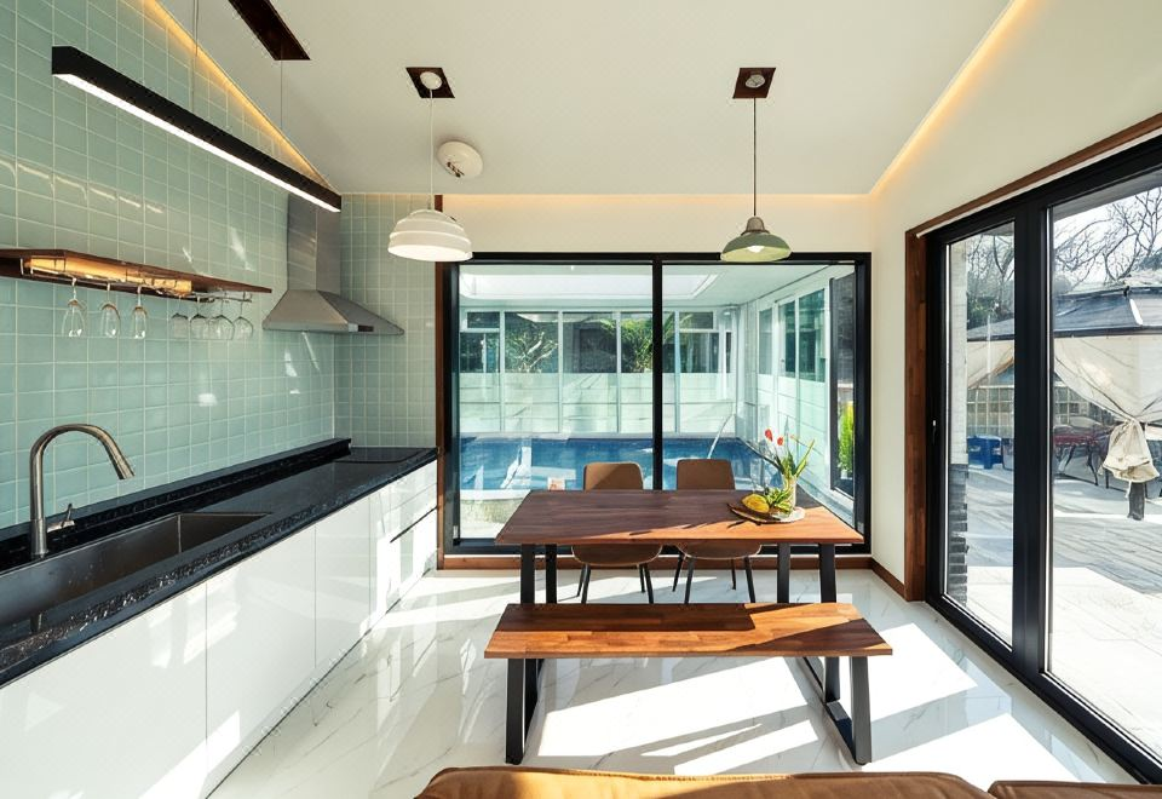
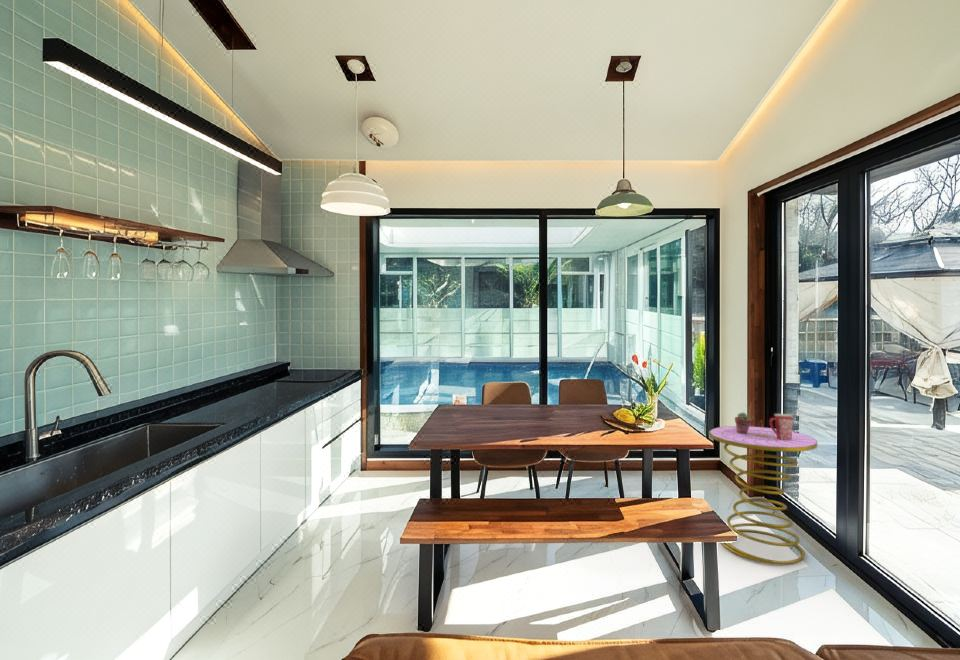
+ mug (781, 426)
+ side table (760, 491)
+ potted succulent (741, 422)
